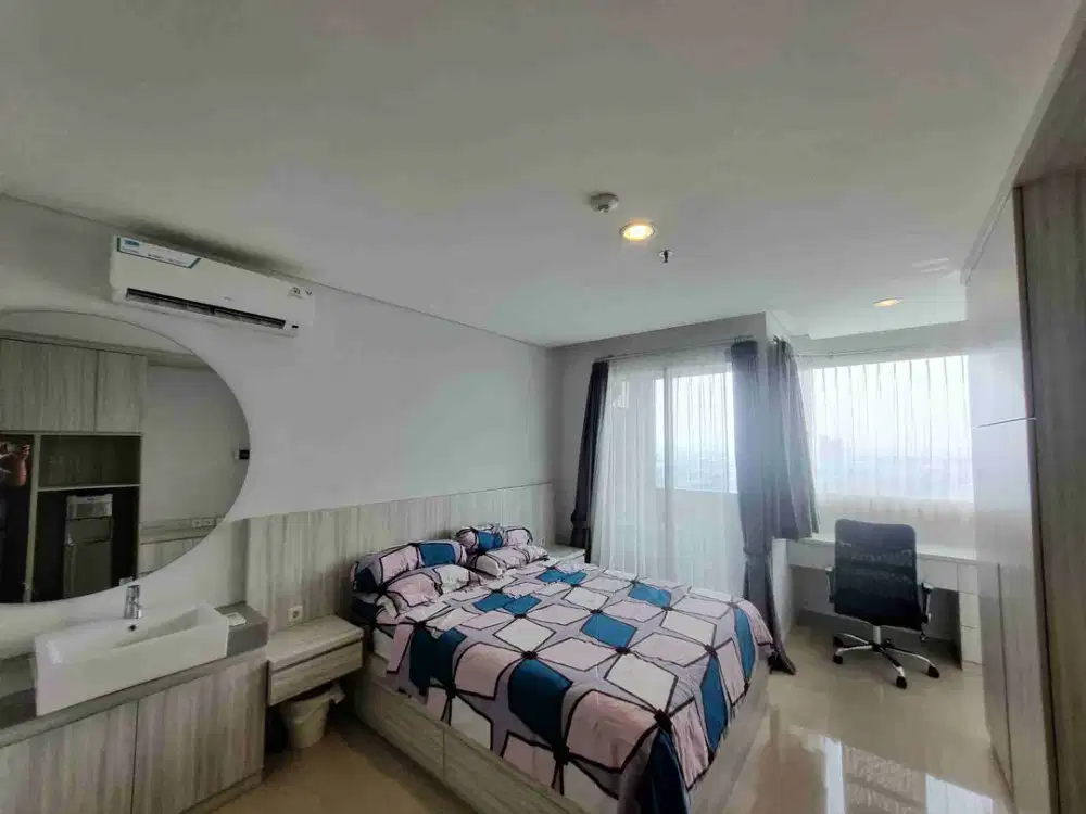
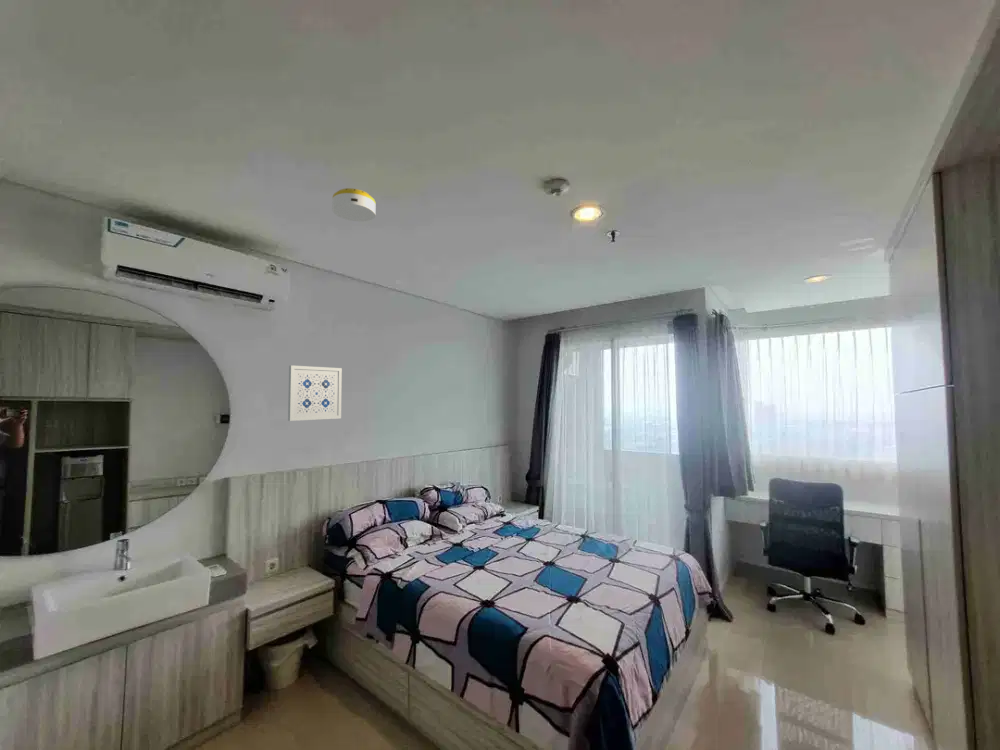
+ wall art (316, 393)
+ smoke detector (354, 204)
